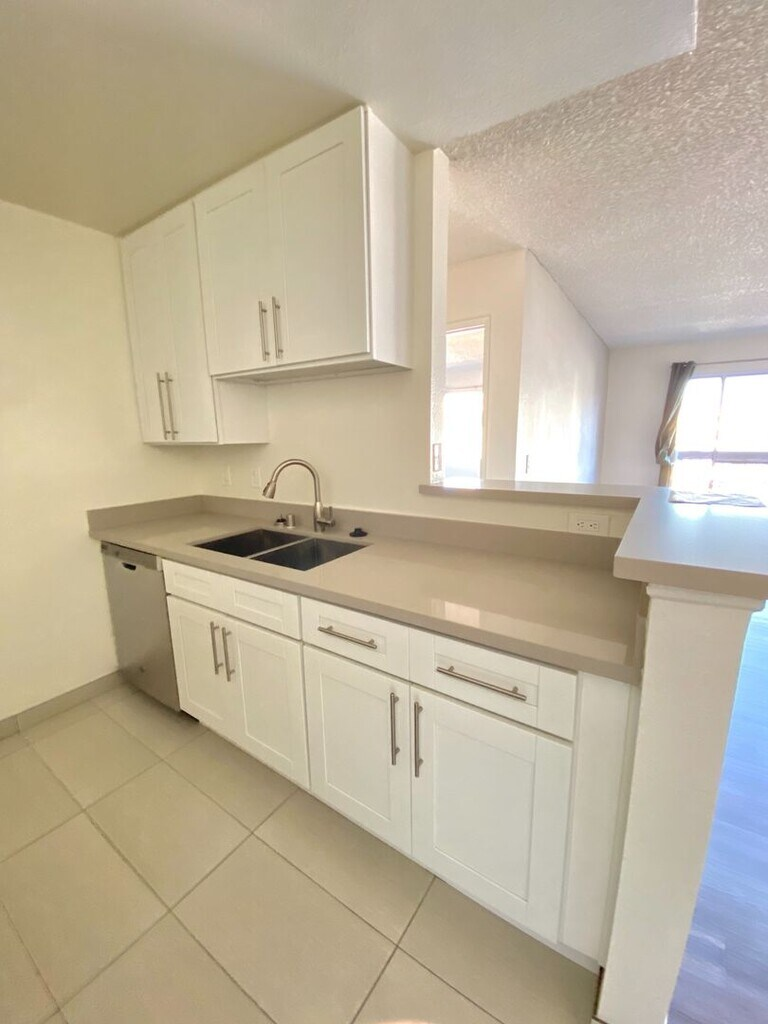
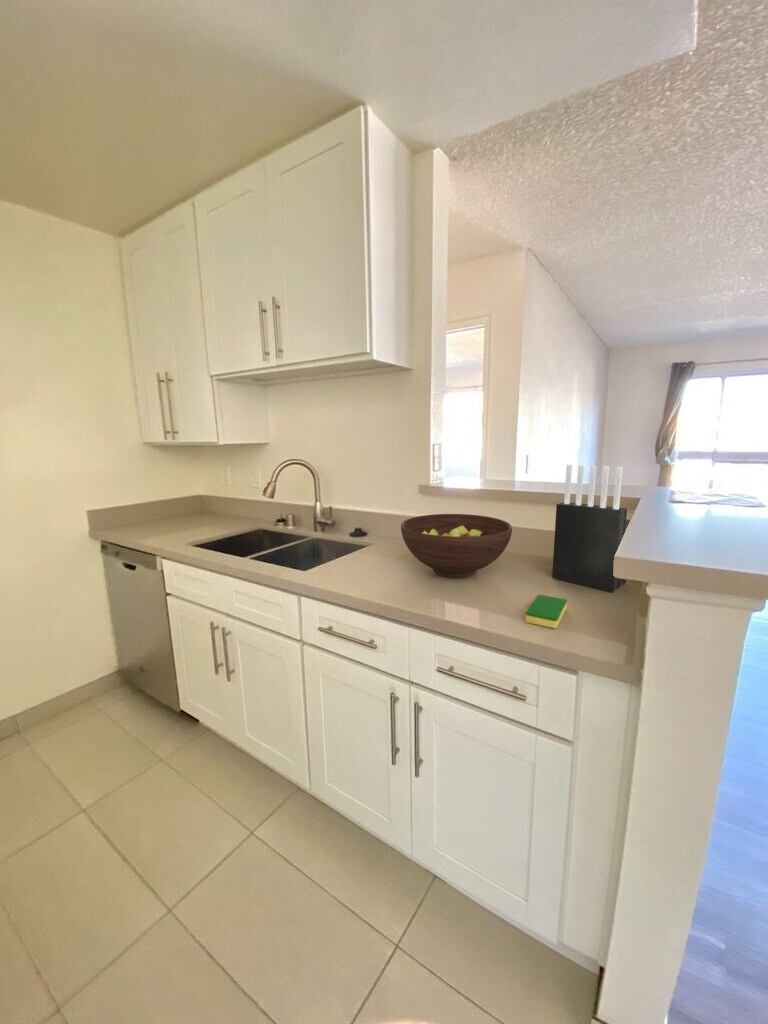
+ fruit bowl (454, 548)
+ knife block (593, 523)
+ dish sponge (546, 610)
